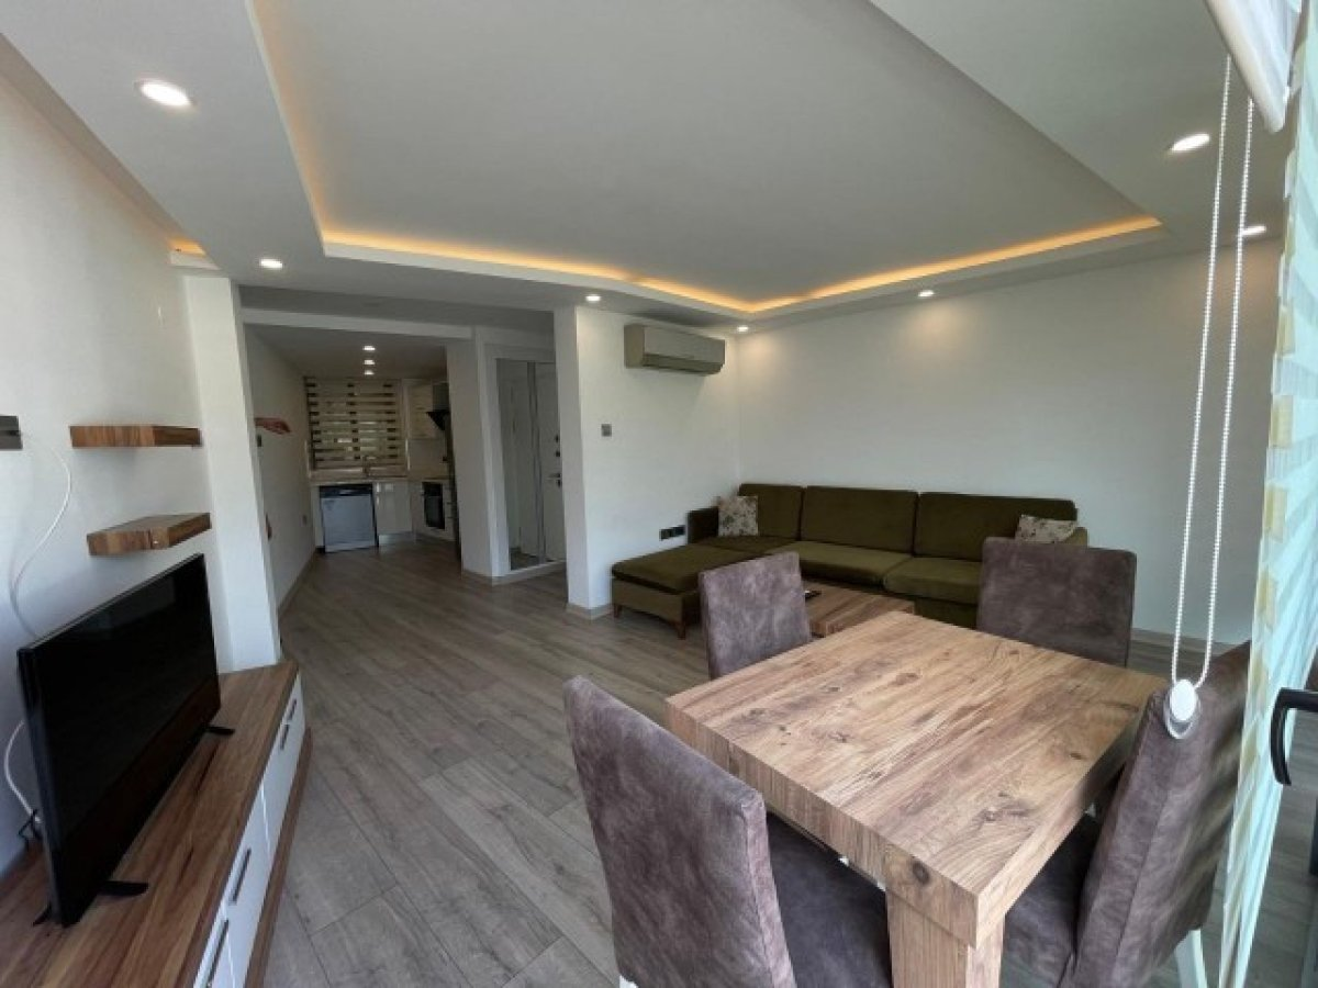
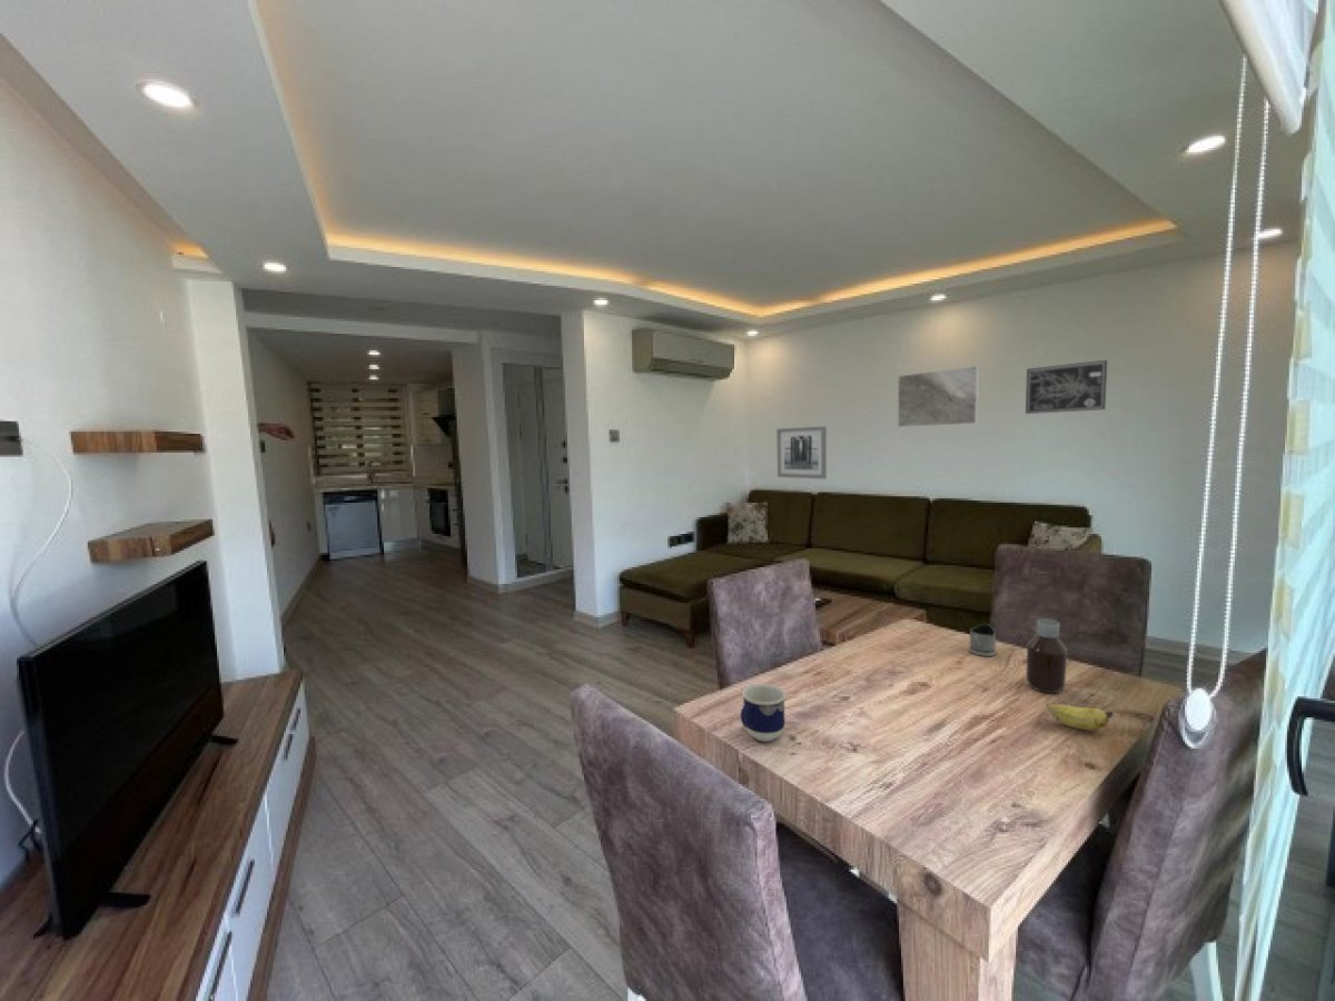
+ banana (1077, 716)
+ wall art (800, 453)
+ bottle (1046, 654)
+ cup (760, 716)
+ tea glass holder (980, 640)
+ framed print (936, 398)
+ wall art (1064, 388)
